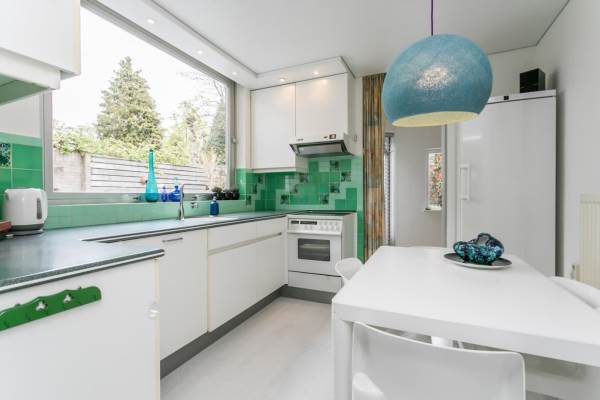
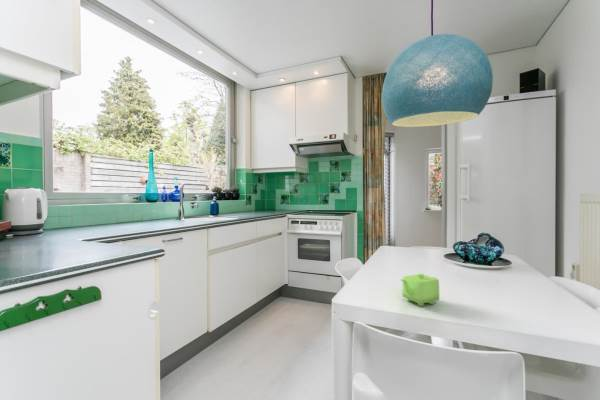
+ teapot (418, 288)
